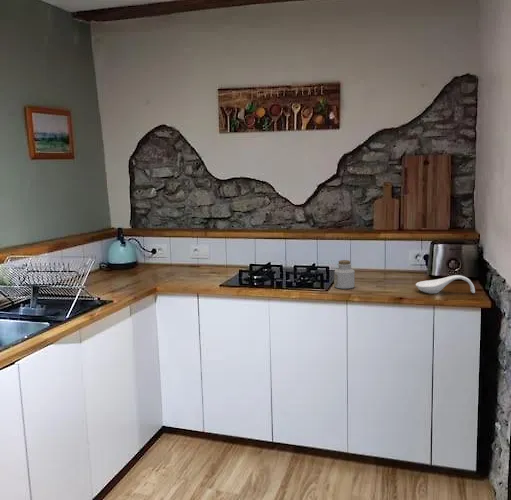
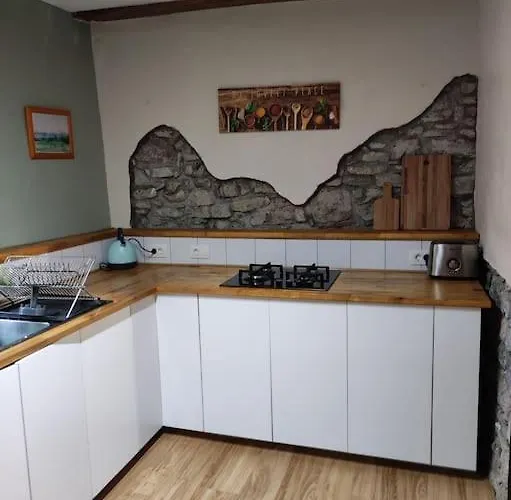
- jar (344, 273)
- spoon rest (444, 283)
